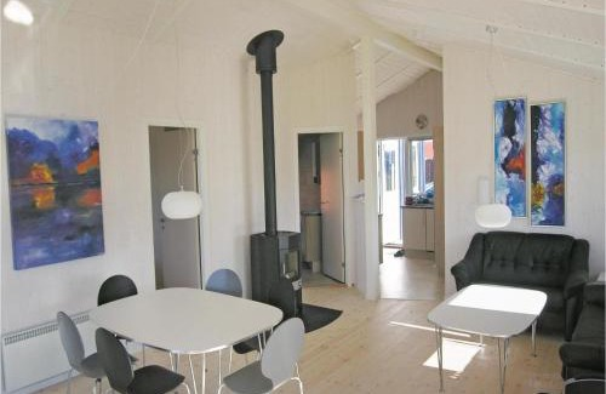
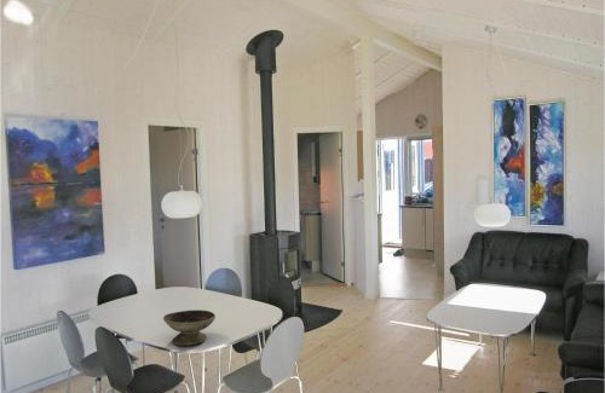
+ decorative bowl (190, 326)
